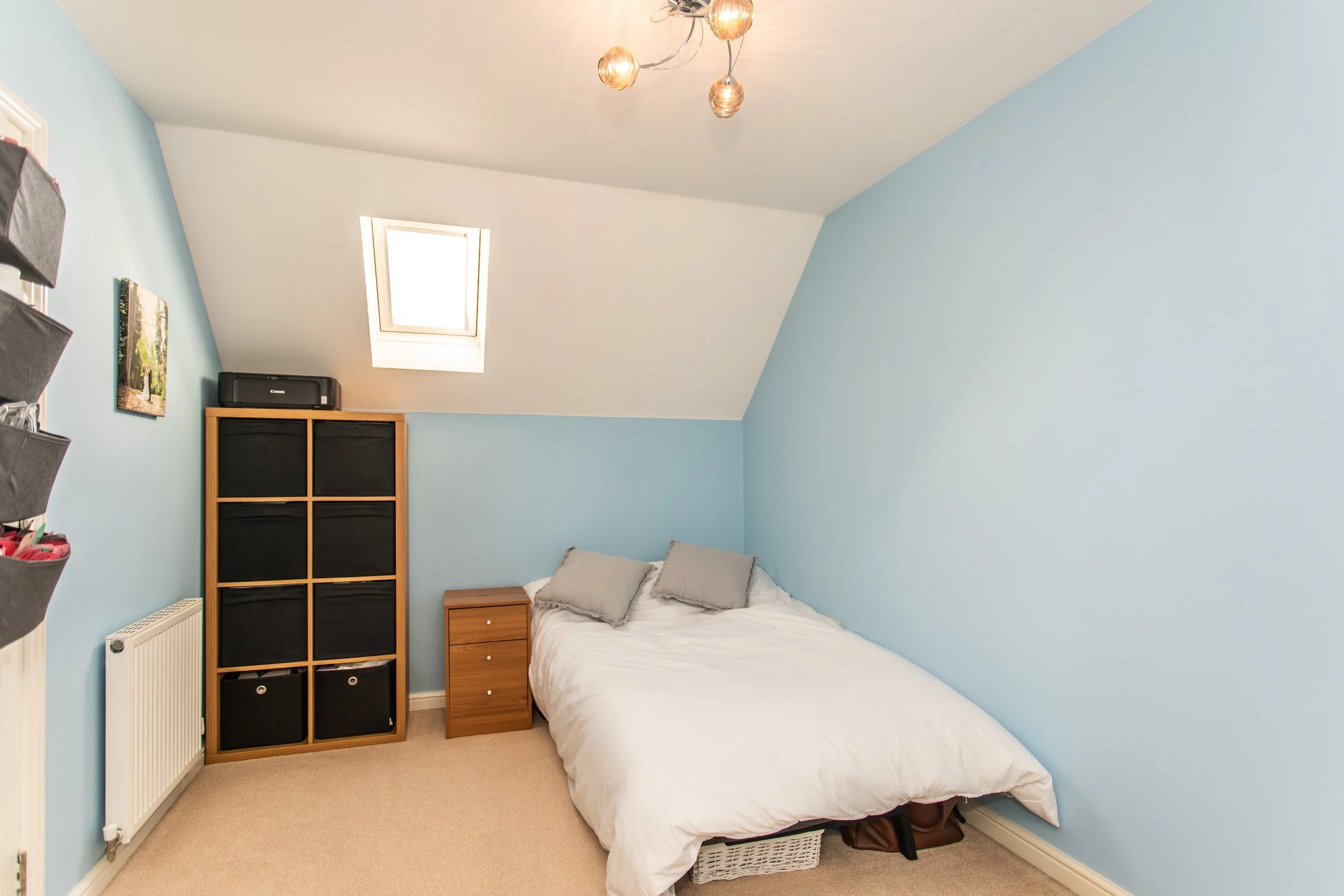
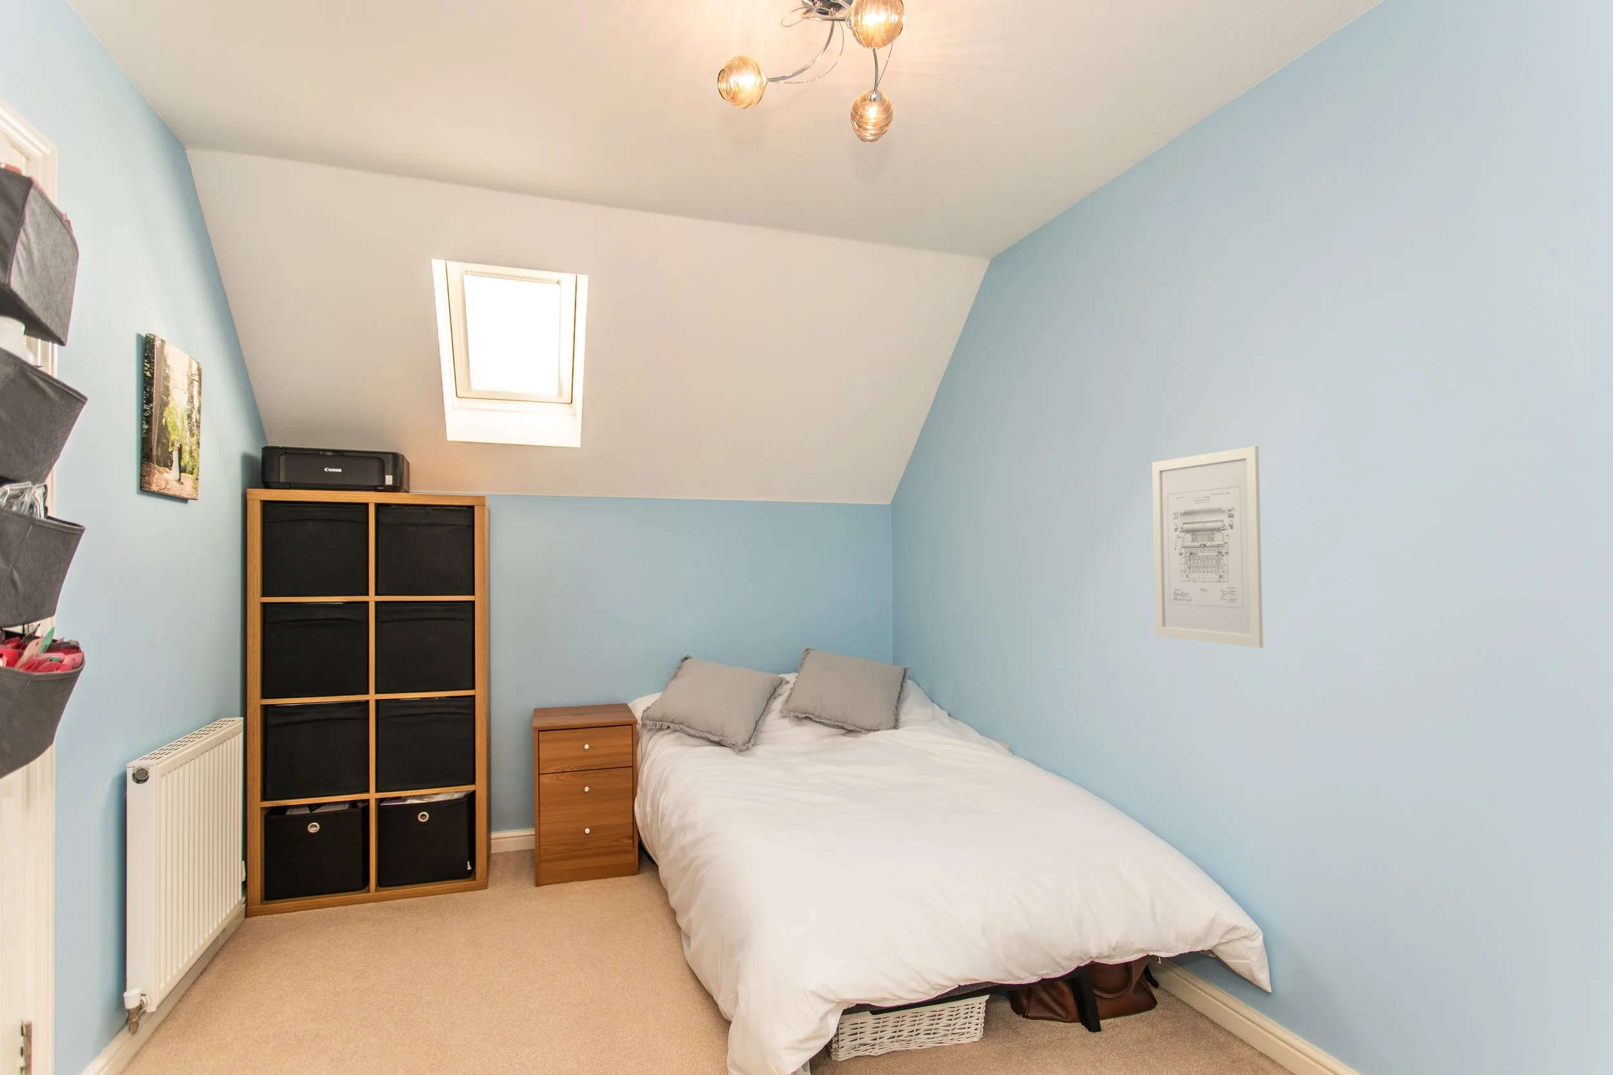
+ wall art (1204, 547)
